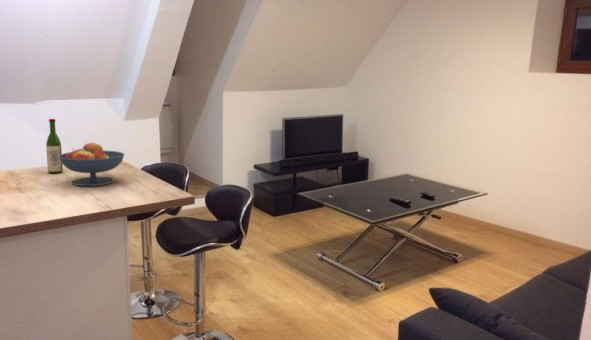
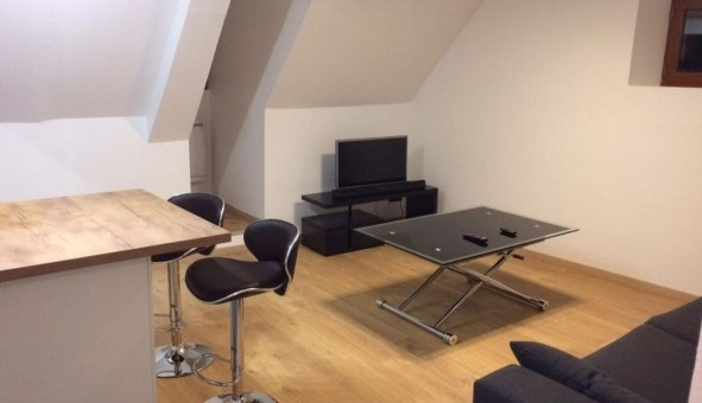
- wine bottle (53, 145)
- fruit bowl (92, 163)
